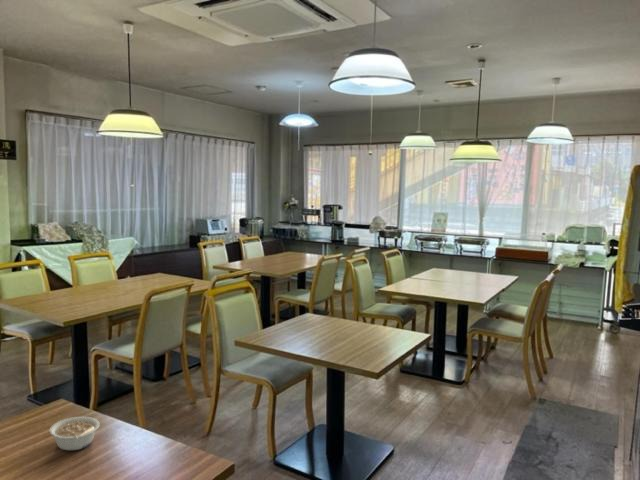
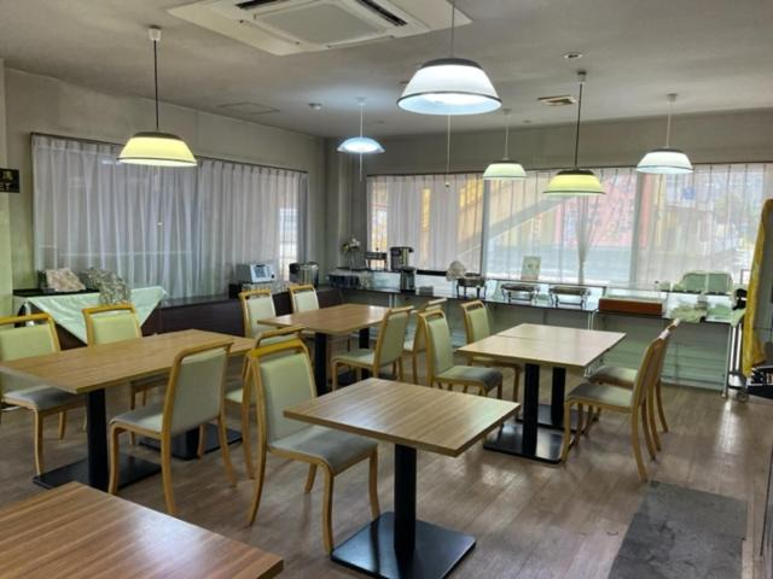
- legume (76, 433)
